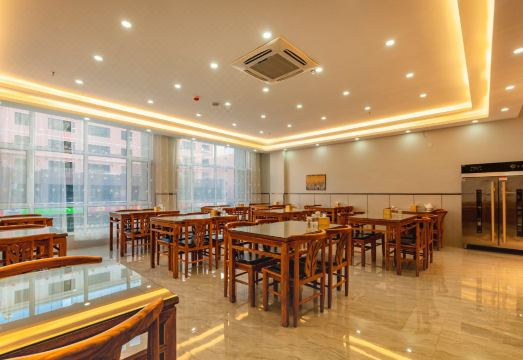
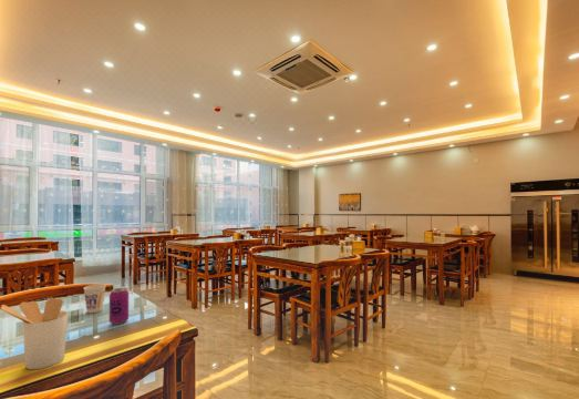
+ cup (94, 298)
+ beverage can (118, 305)
+ utensil holder (34, 331)
